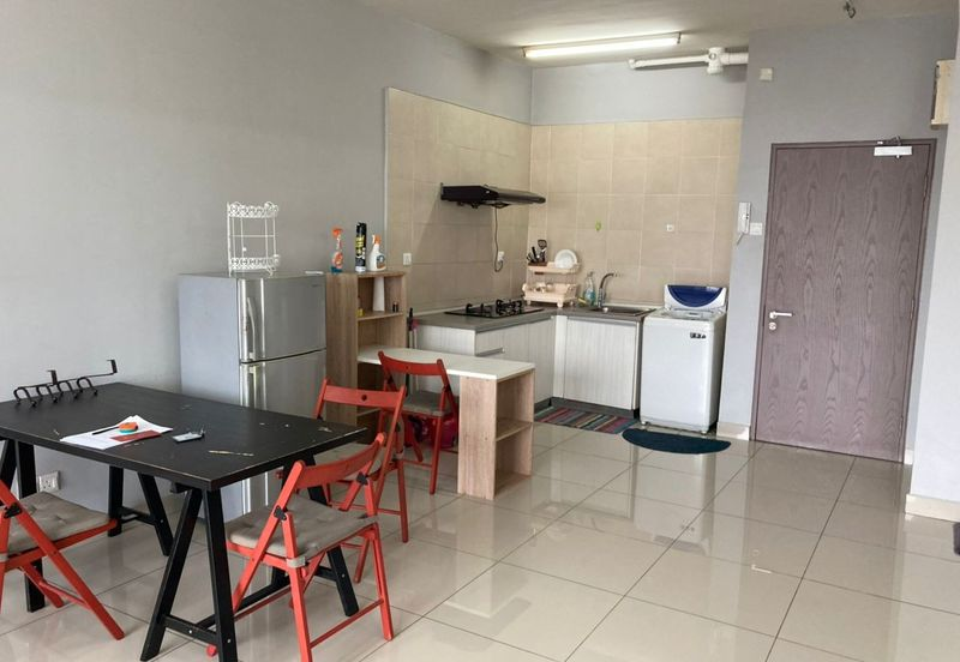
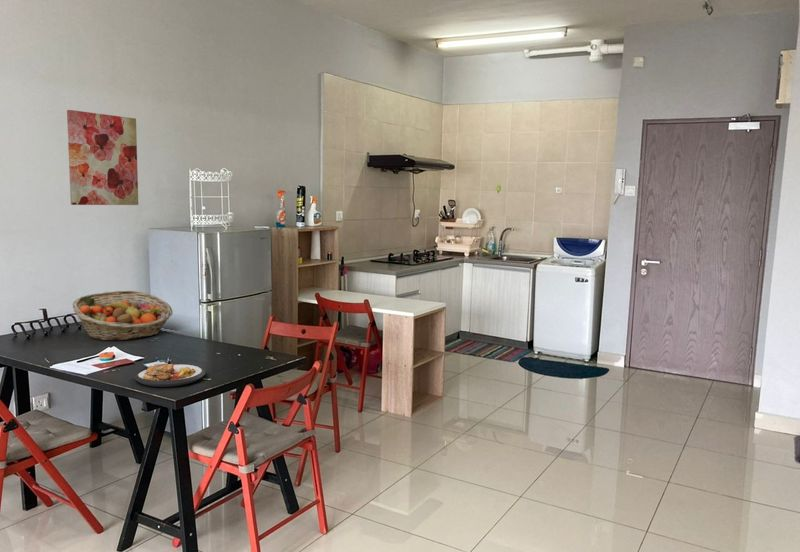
+ plate (170, 372)
+ fruit basket (123, 314)
+ wall art (104, 160)
